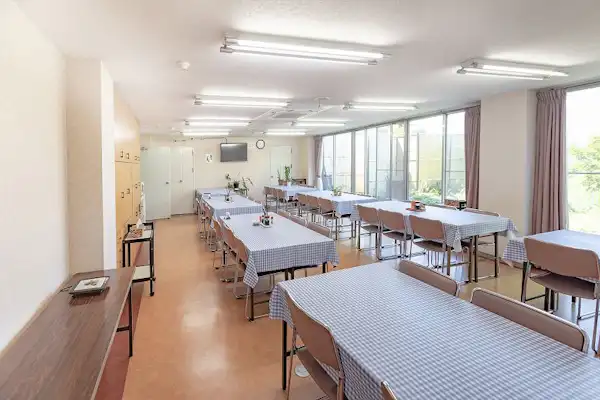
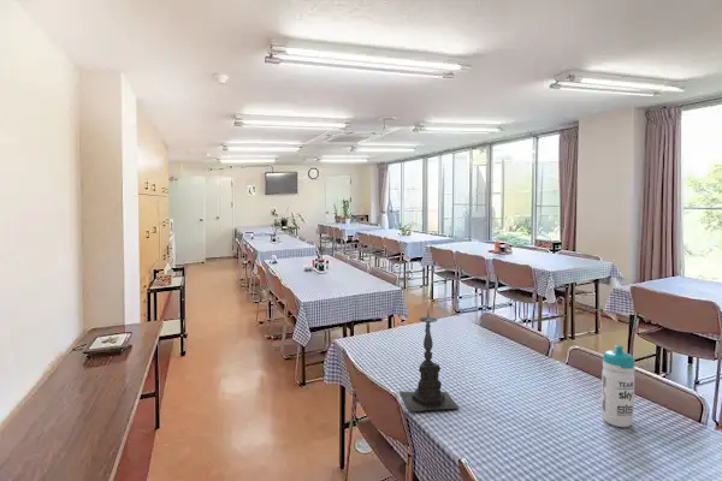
+ water bottle (617, 384)
+ candle holder (427, 352)
